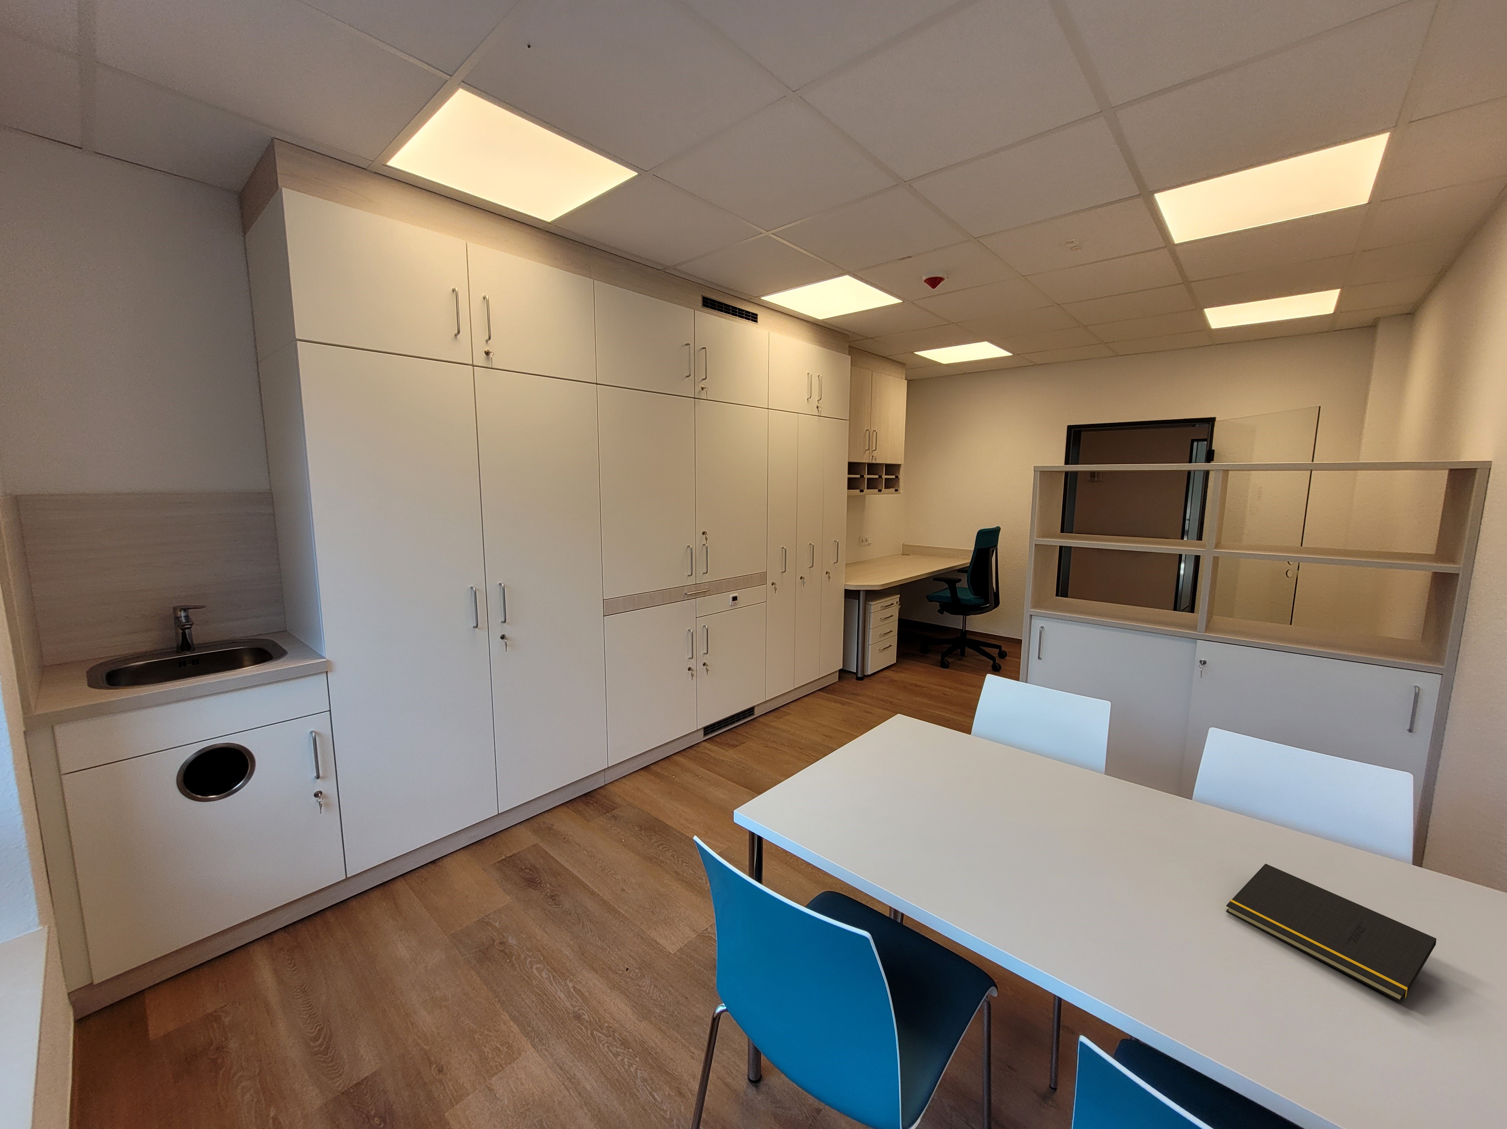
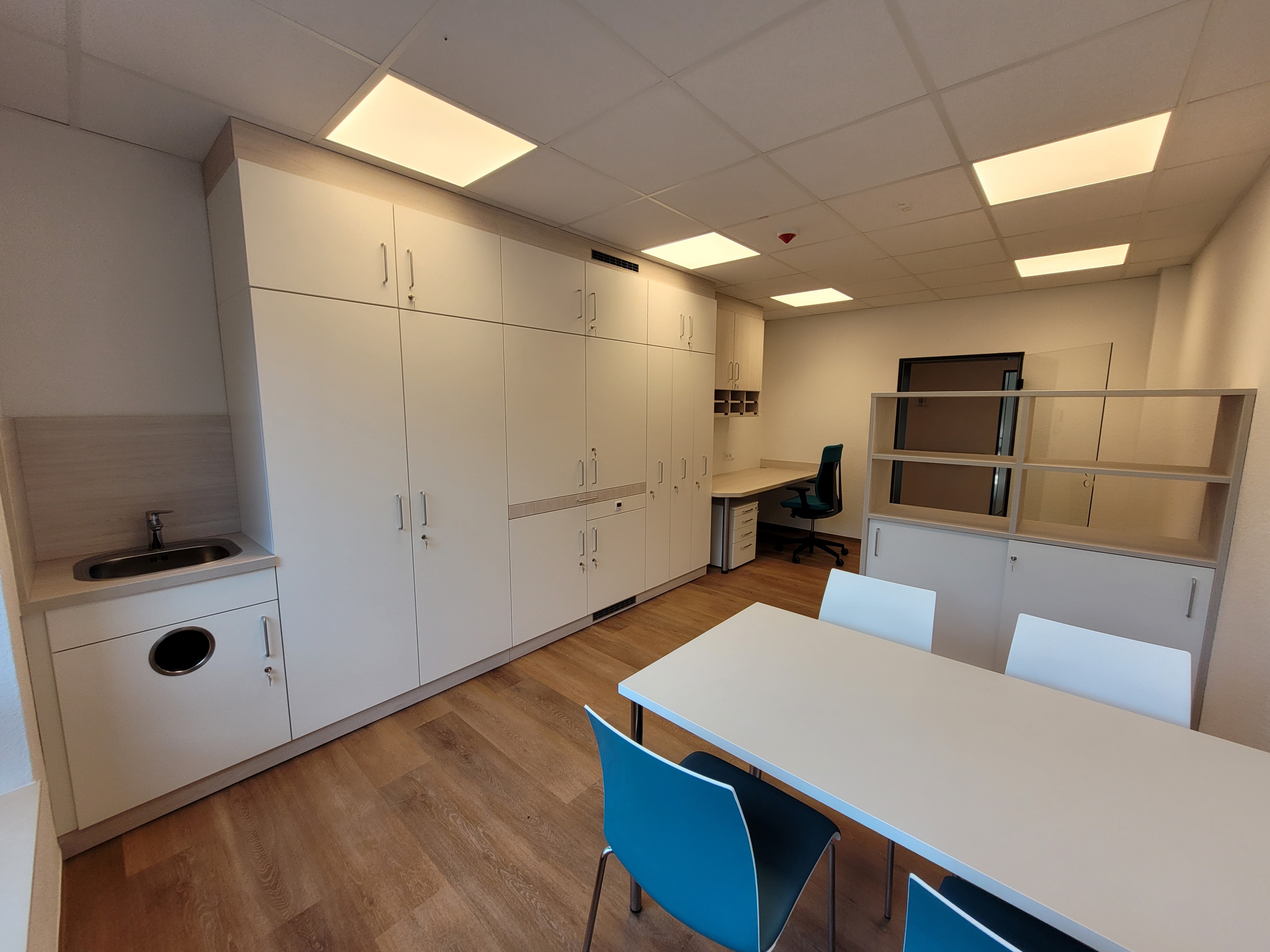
- notepad (1324, 924)
